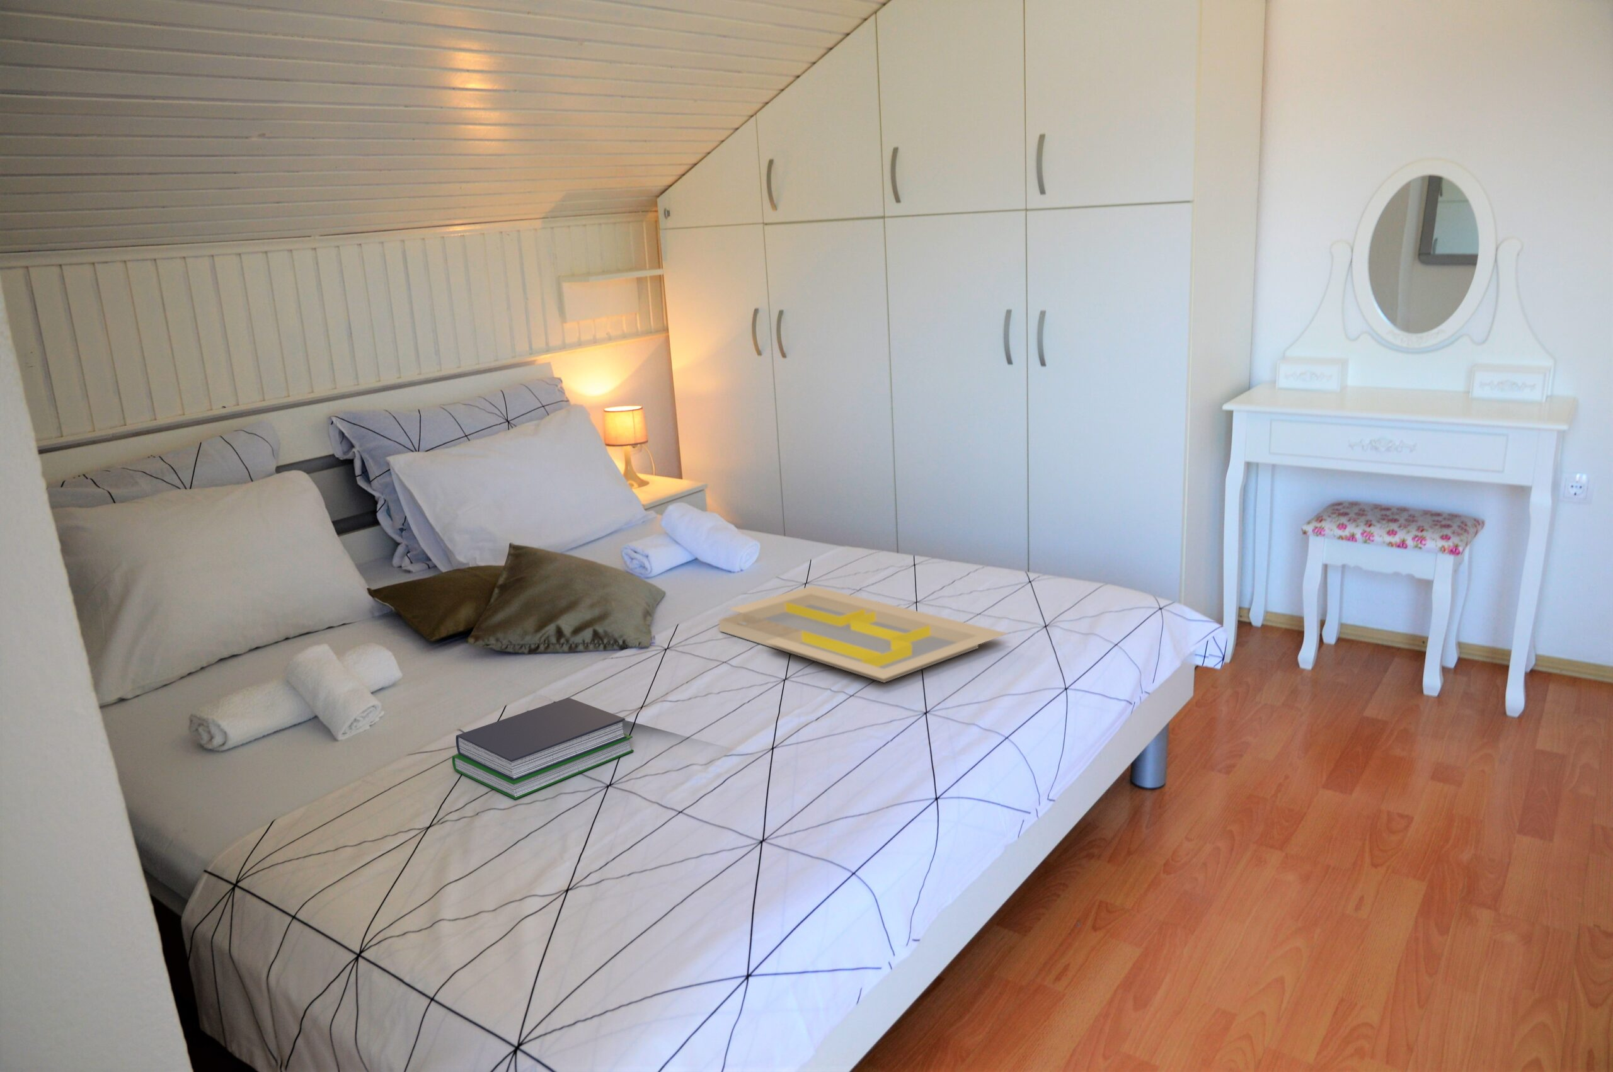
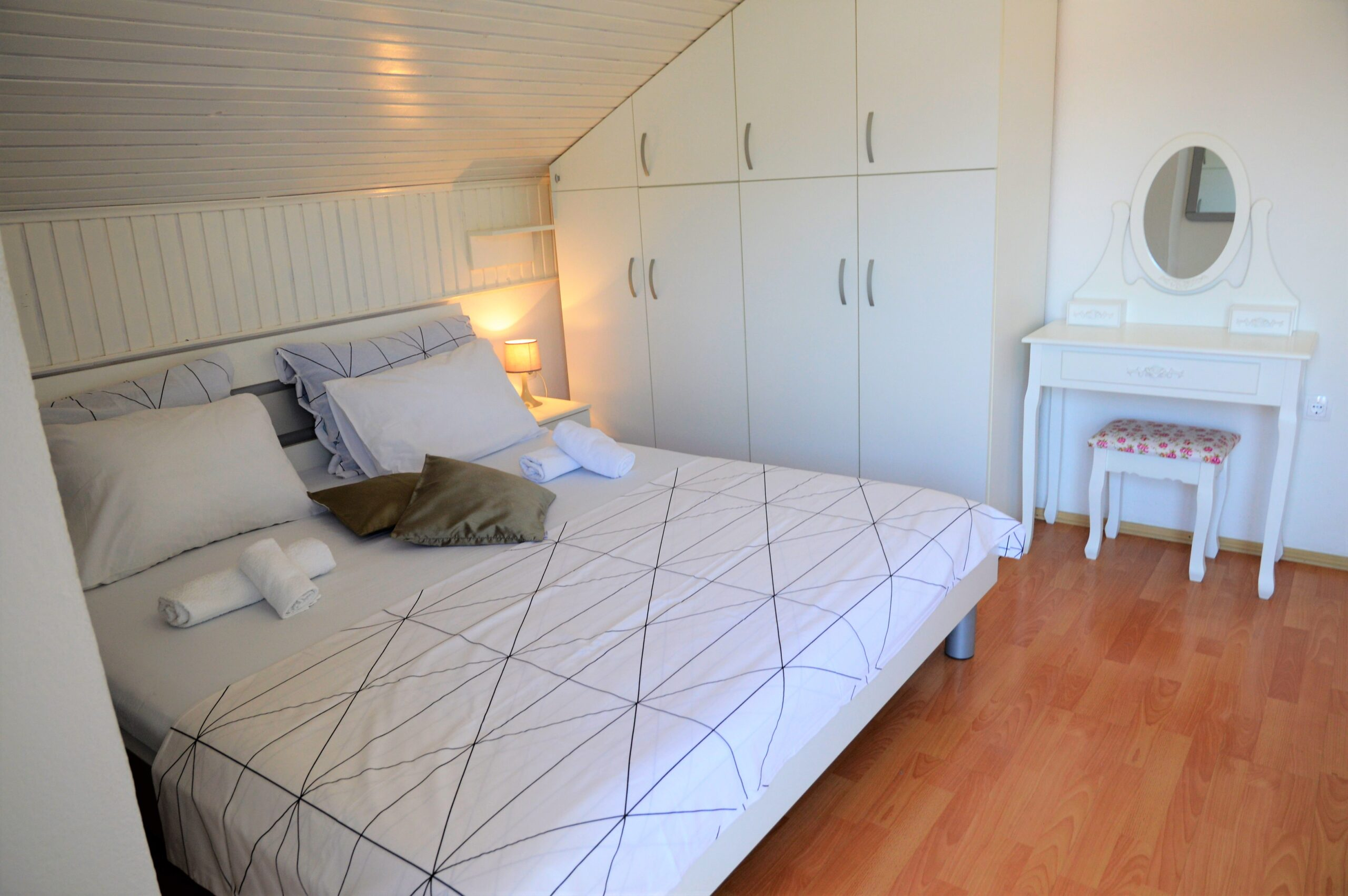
- book (542, 743)
- serving tray (844, 632)
